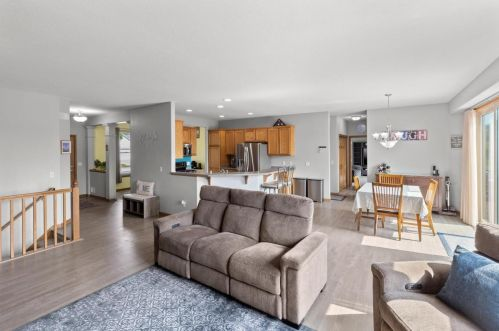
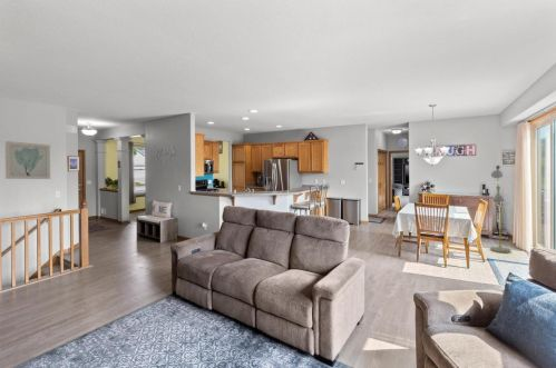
+ wall art (28, 160)
+ floor lamp (498, 207)
